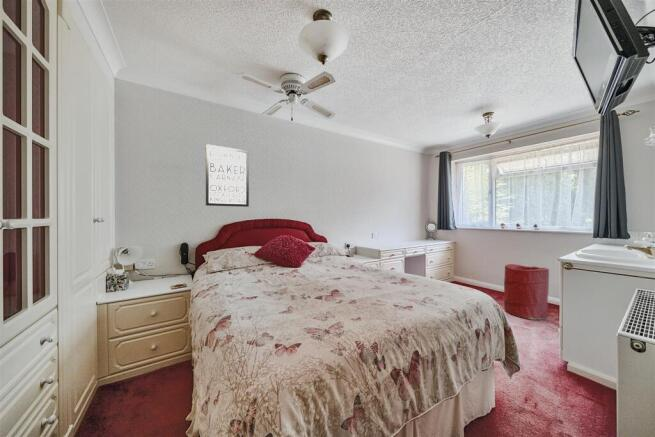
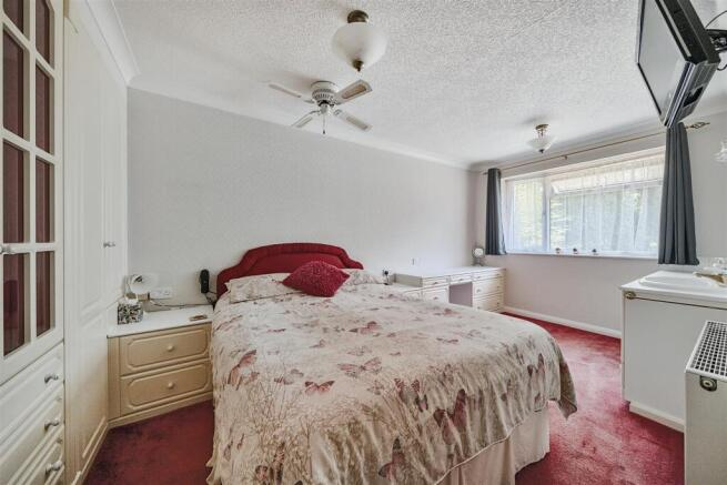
- wall art (228, 176)
- laundry hamper (525, 289)
